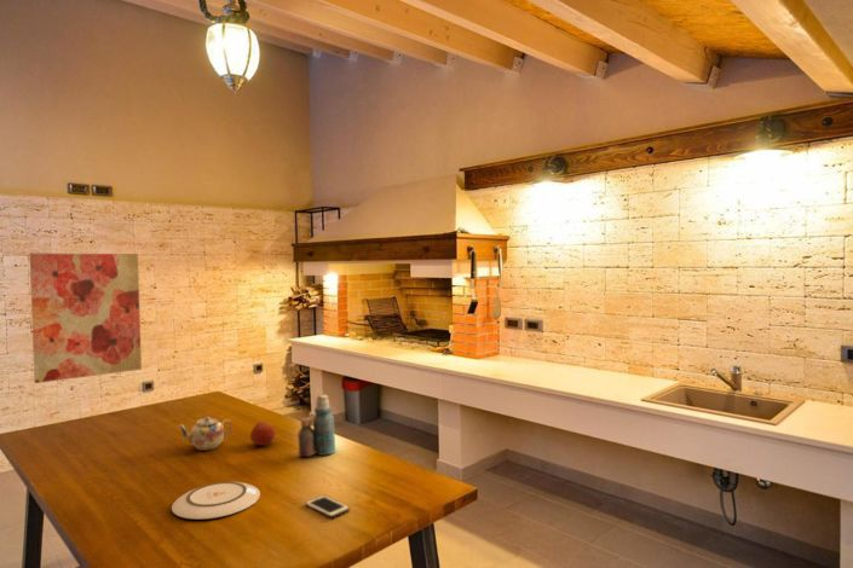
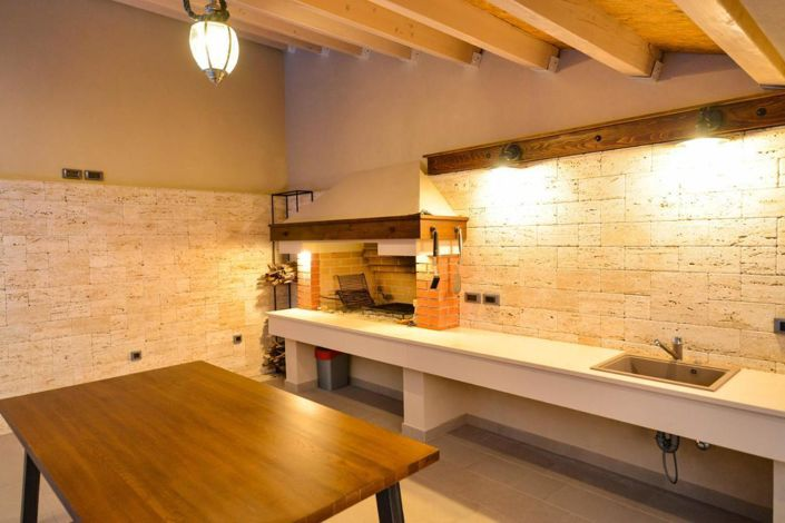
- plate (217, 495)
- wall art (88, 314)
- fruit (263, 433)
- bottle (316, 424)
- cell phone (327, 505)
- teapot (206, 431)
